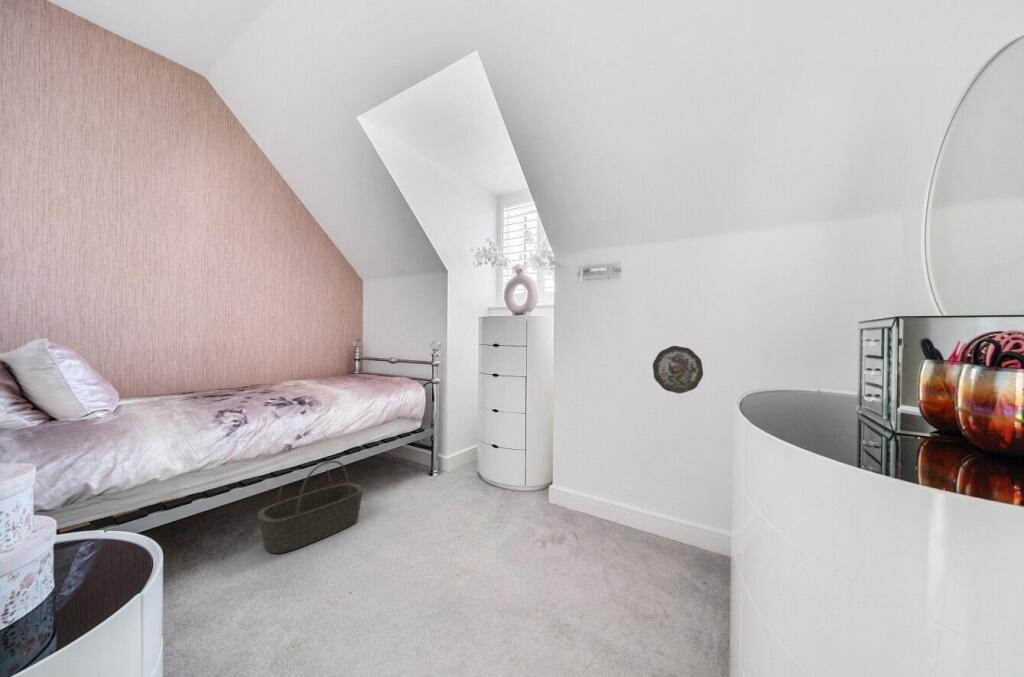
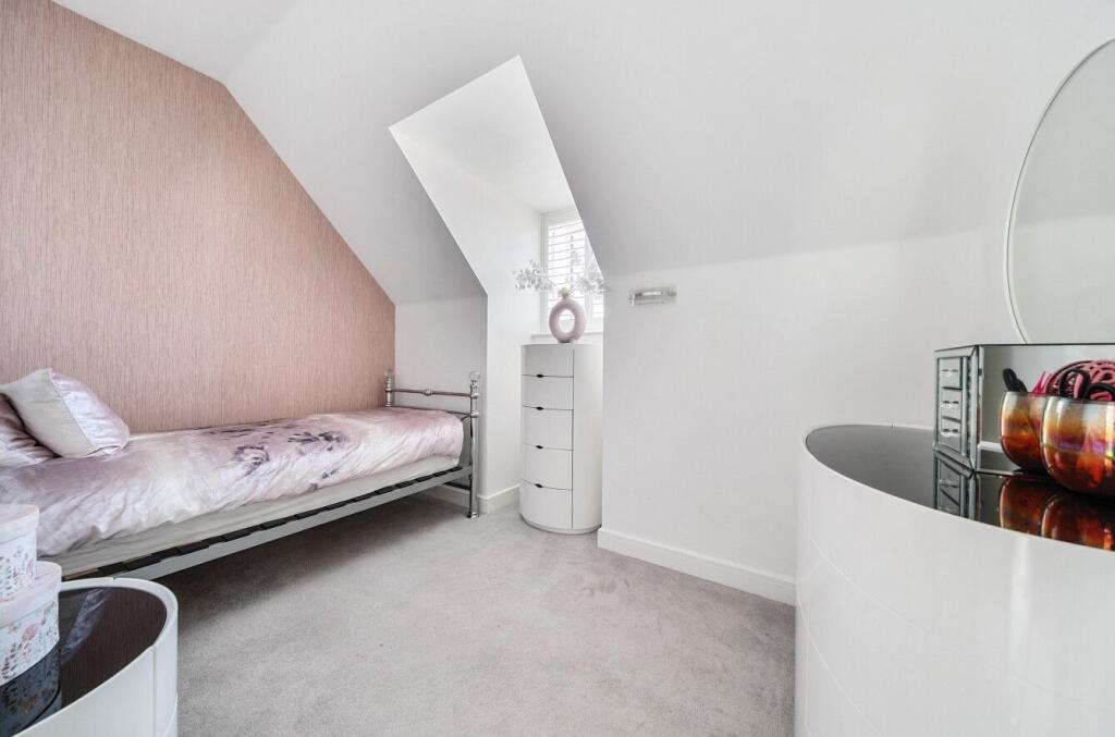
- basket (314, 494)
- decorative plate (677, 369)
